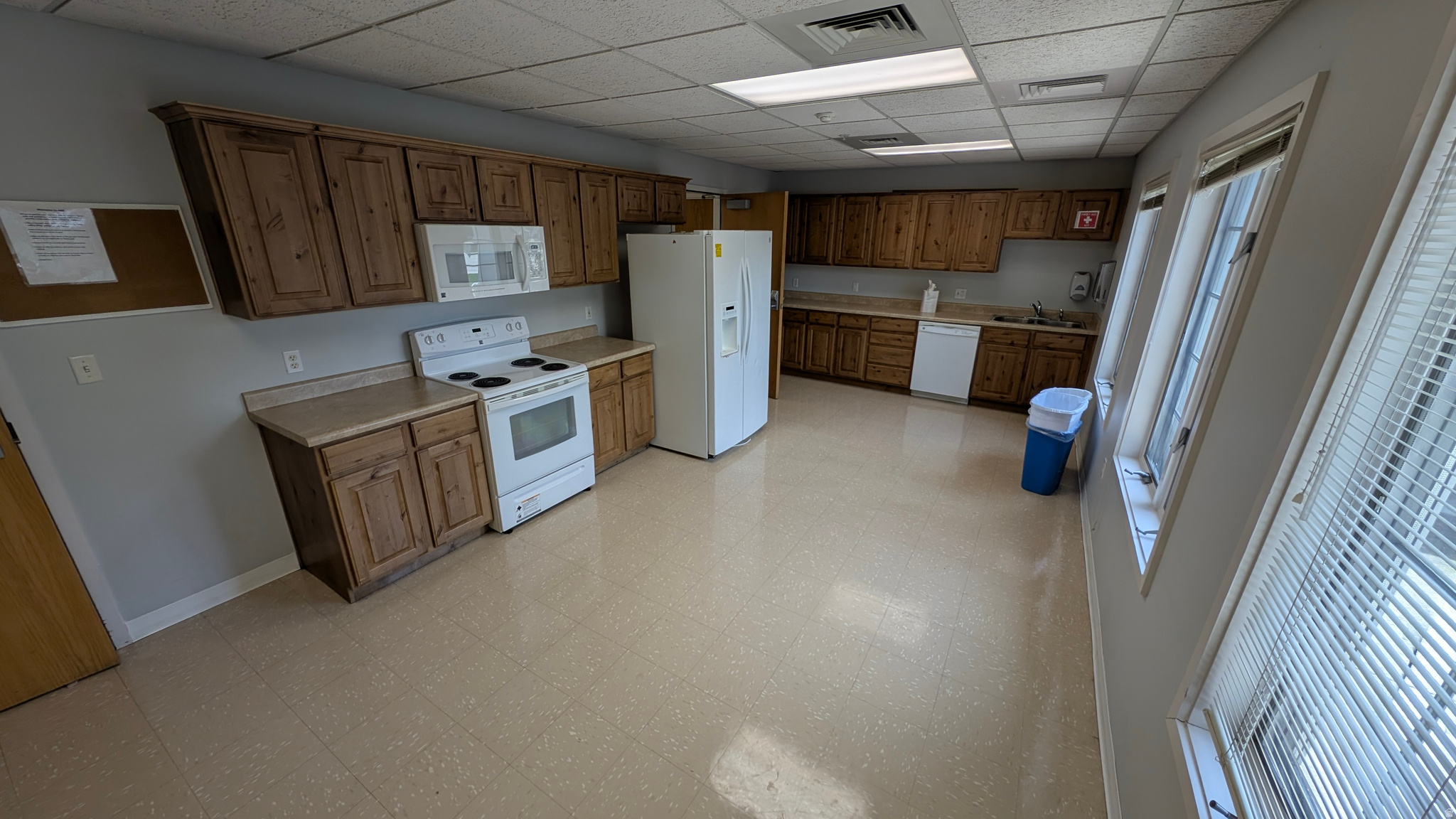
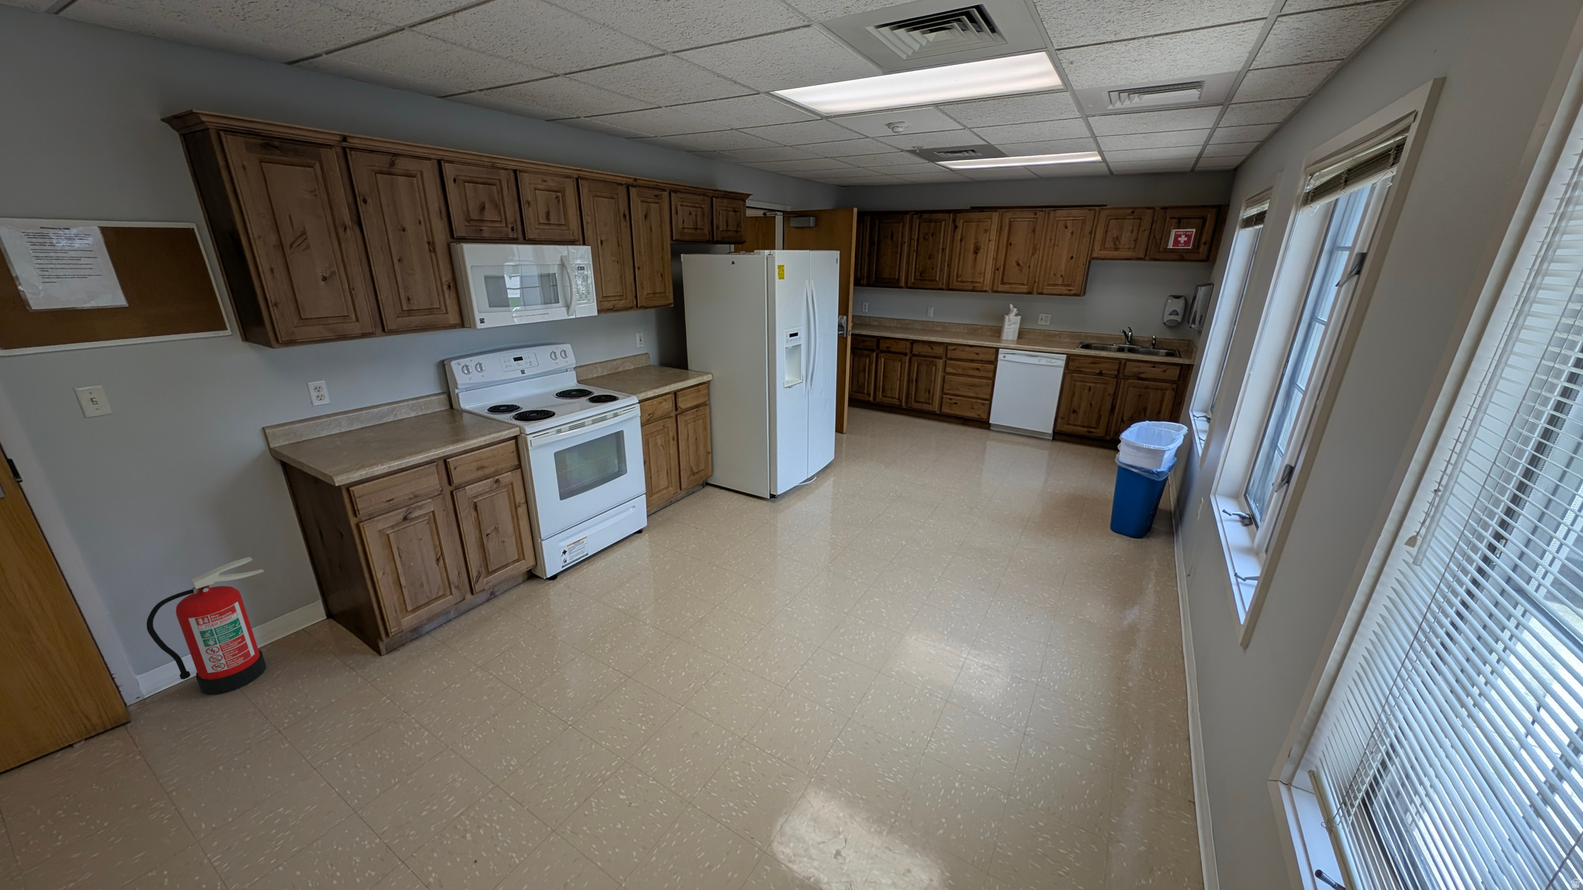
+ fire extinguisher (217, 627)
